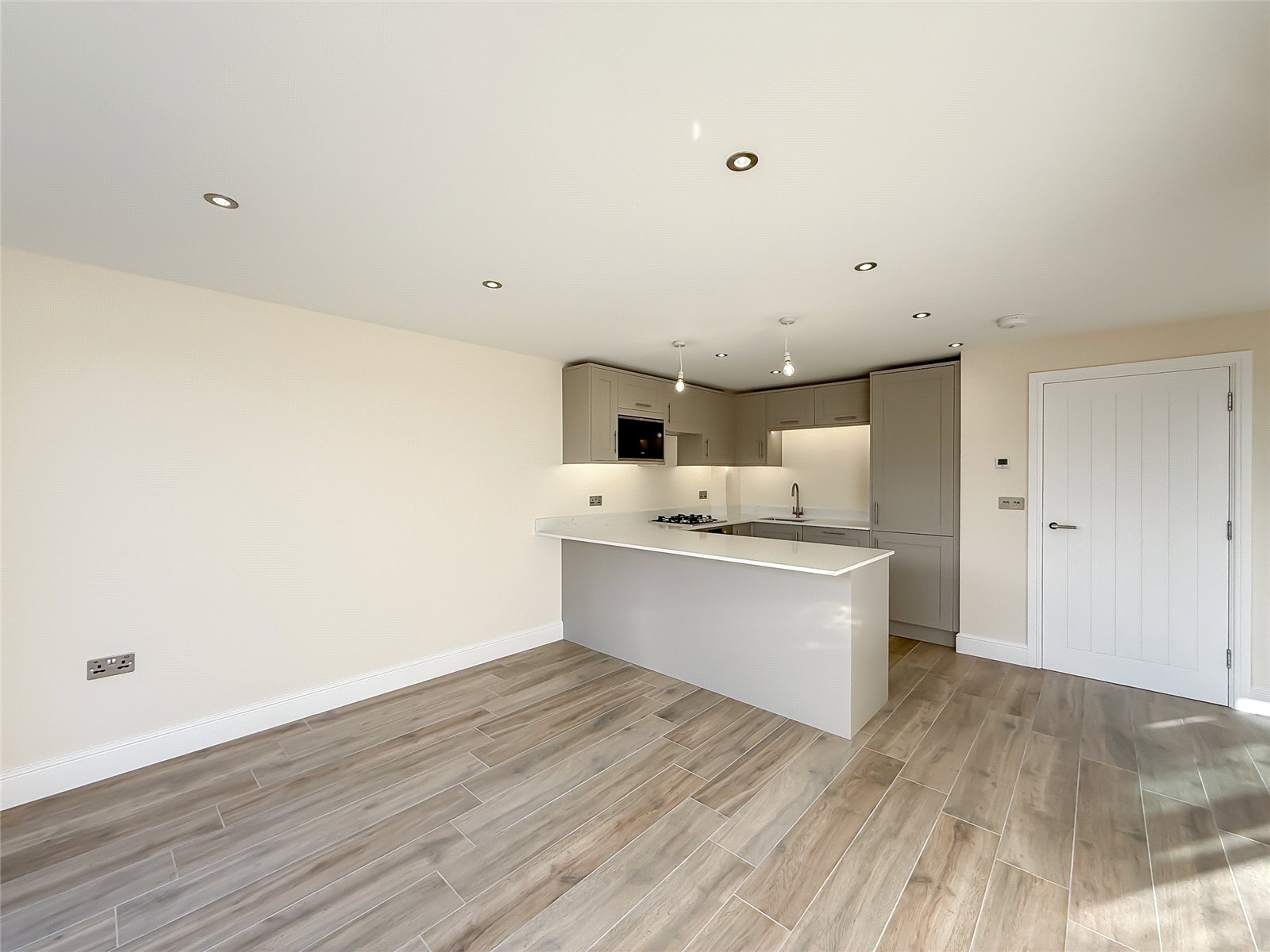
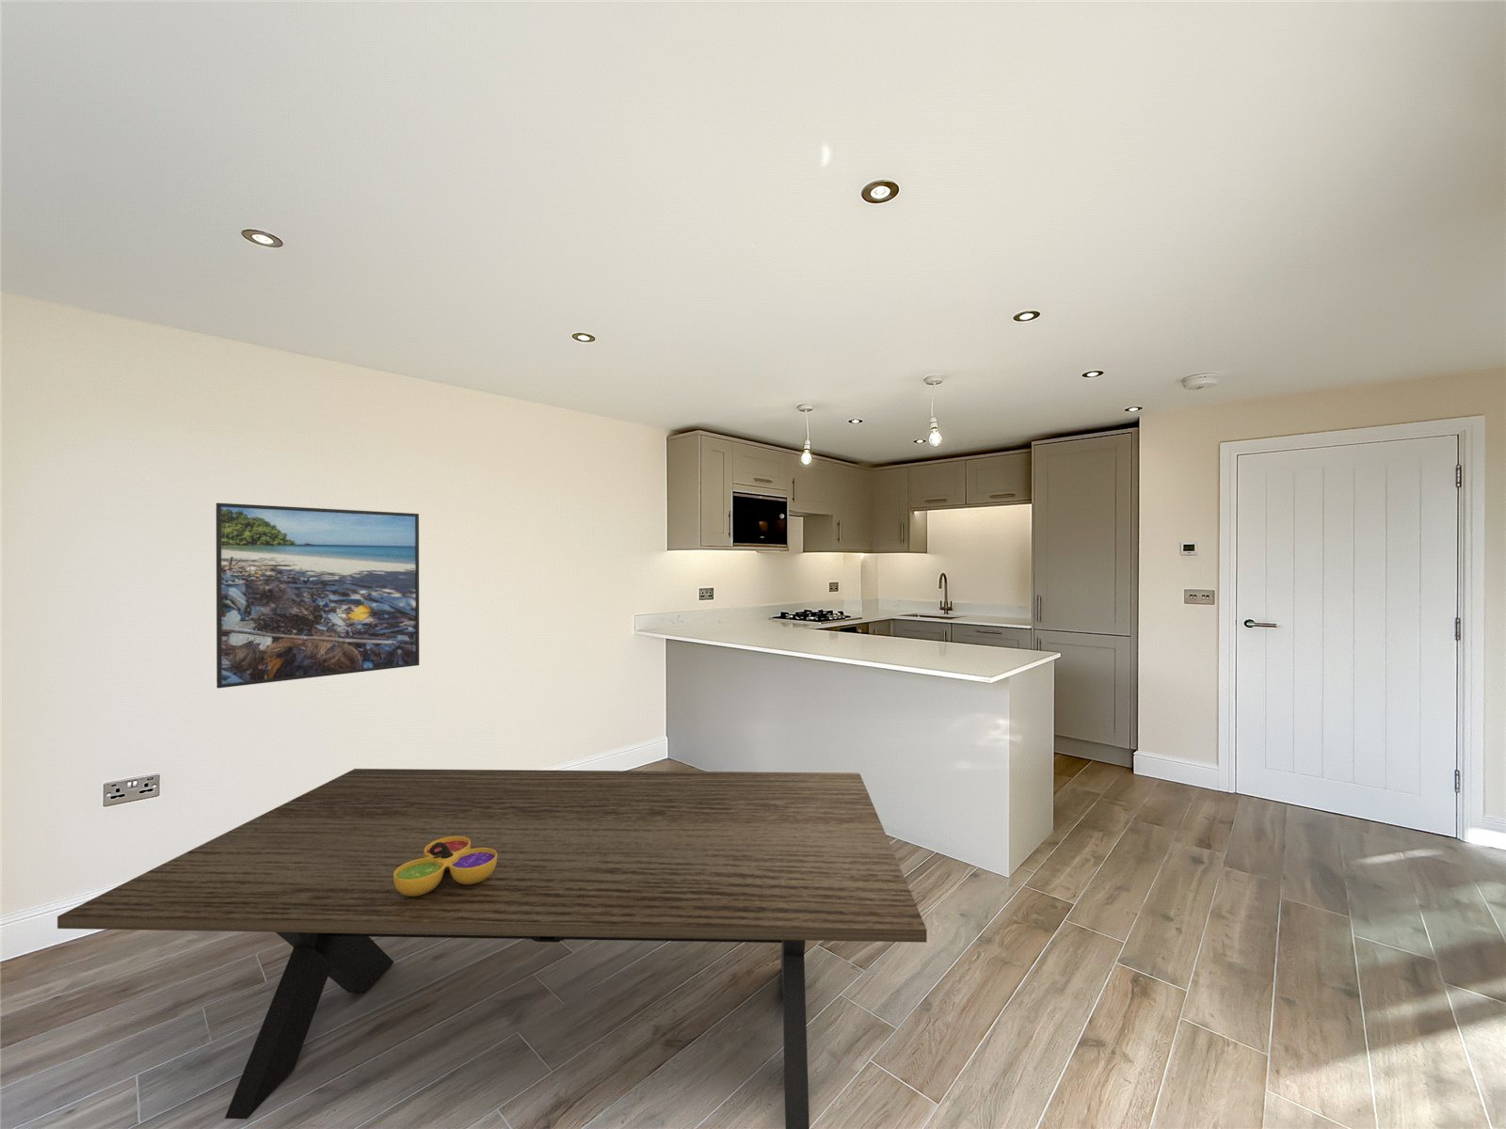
+ dining table (560, 927)
+ decorative bowl (447, 856)
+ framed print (327, 592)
